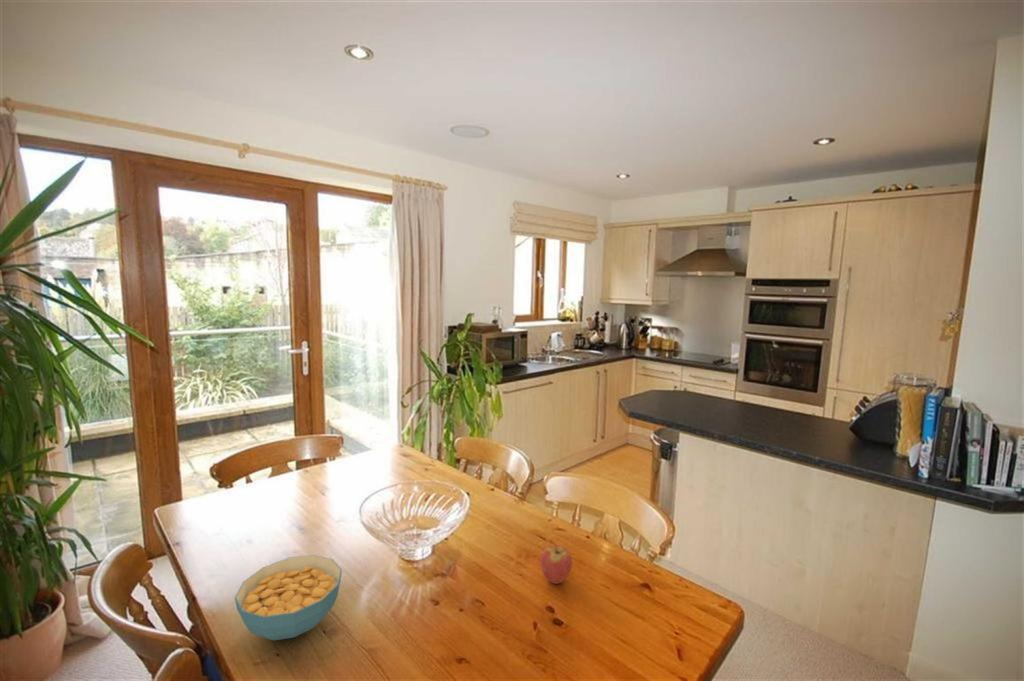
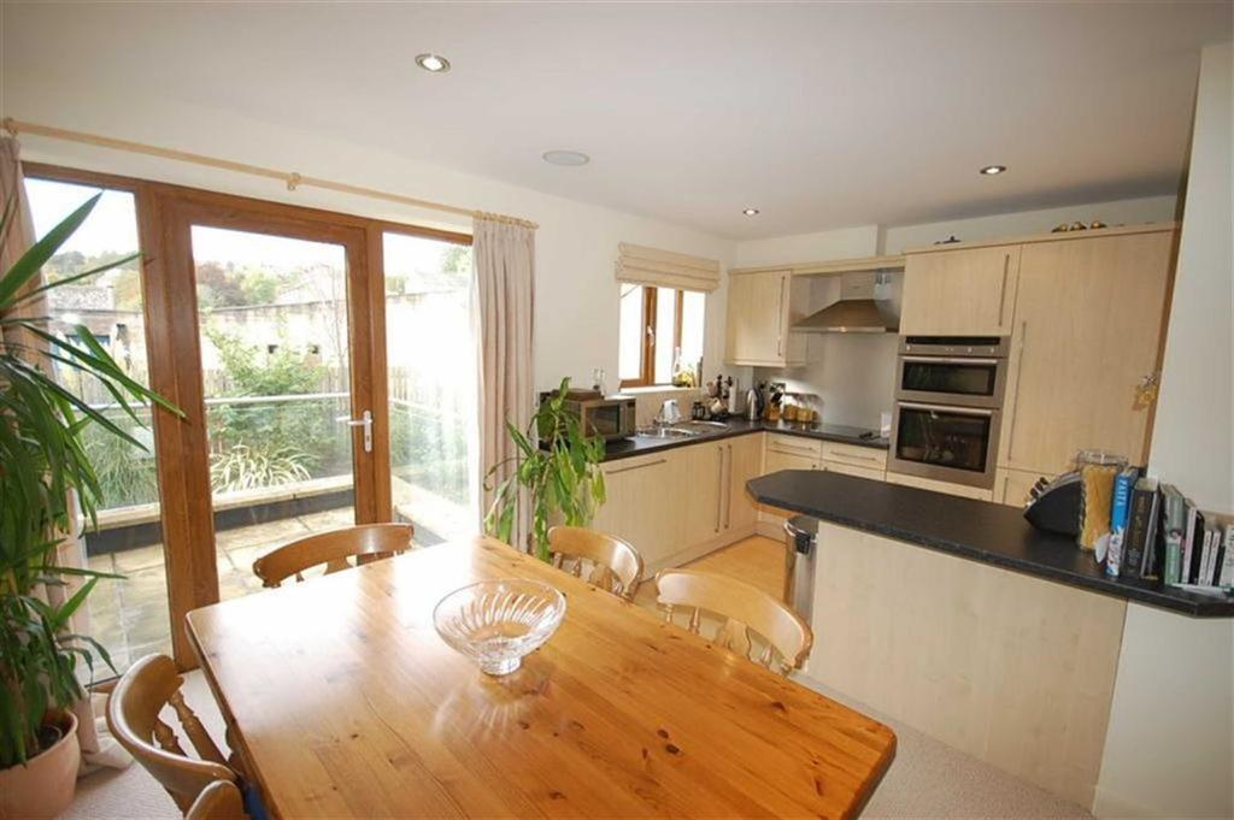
- cereal bowl (291, 604)
- fruit (556, 561)
